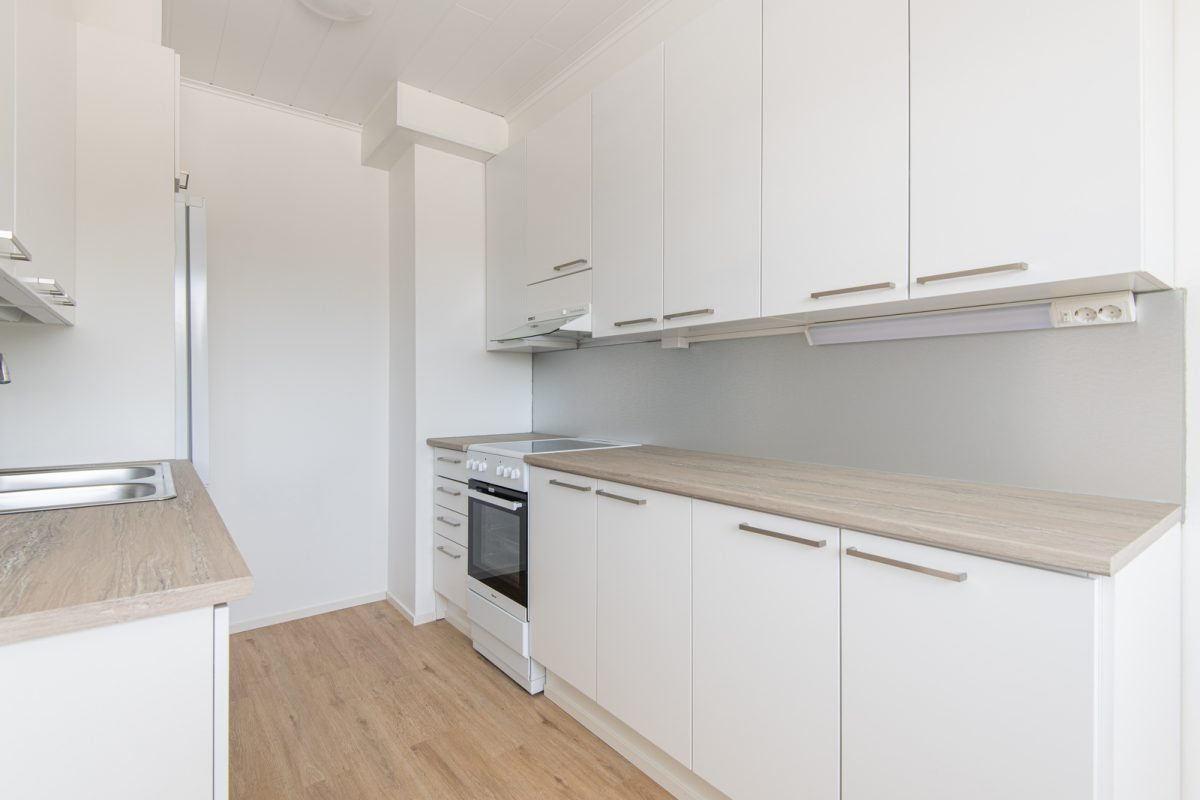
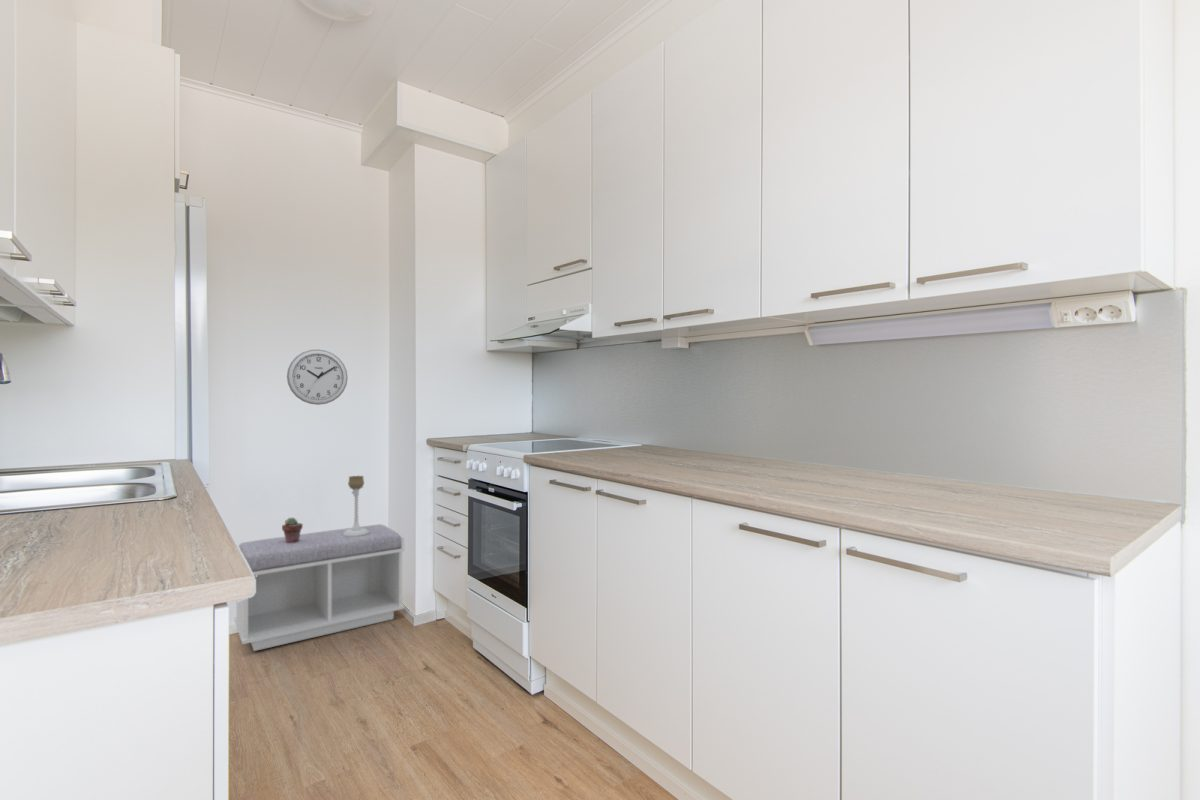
+ candle holder (356, 504)
+ bench (322, 580)
+ wall clock (318, 377)
+ potted succulent (292, 529)
